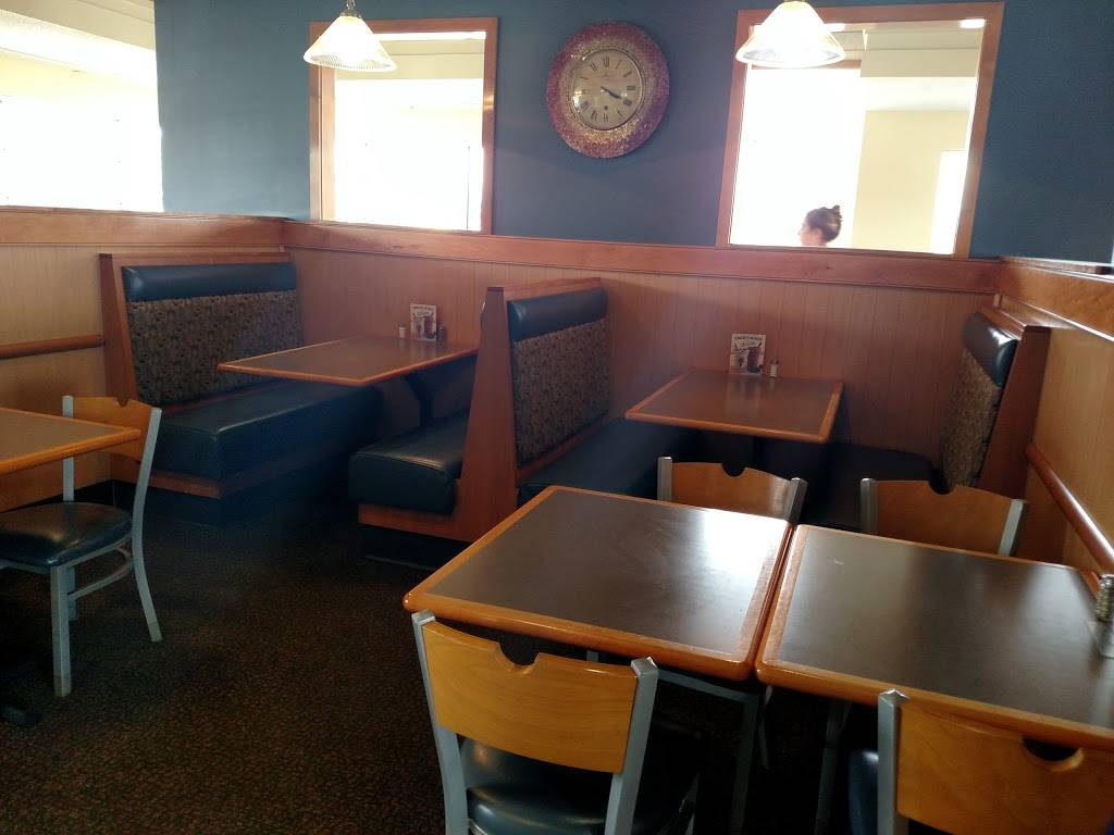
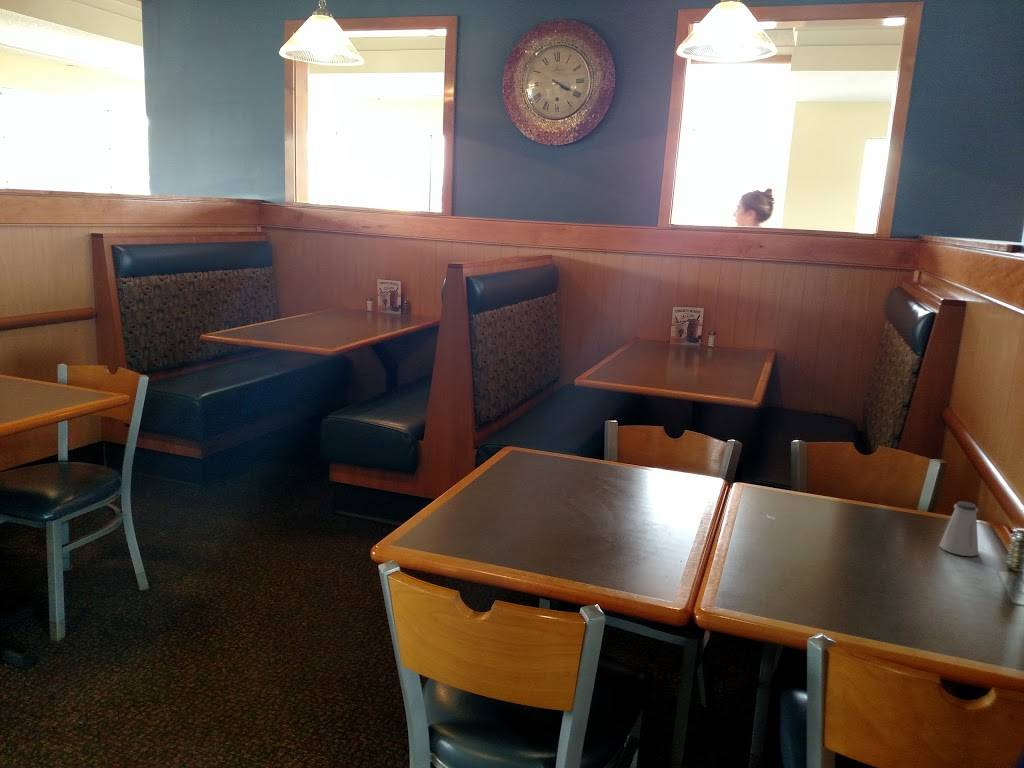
+ saltshaker (962, 526)
